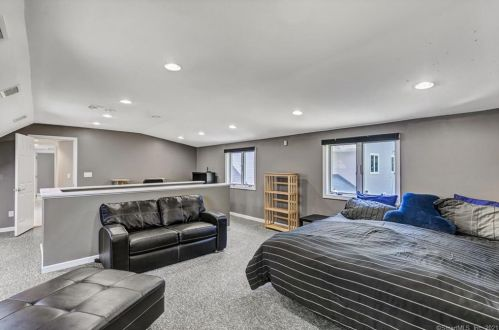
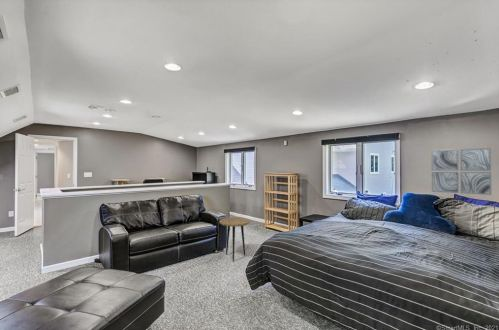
+ wall art (458, 170)
+ side table (234, 238)
